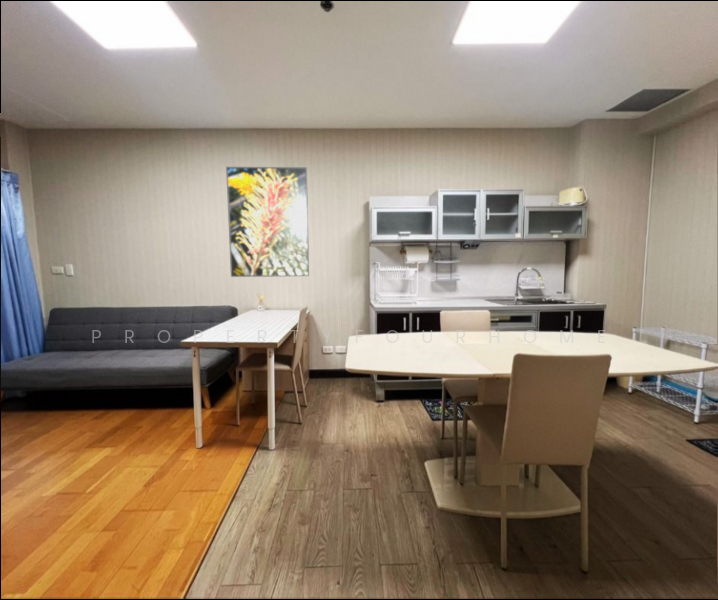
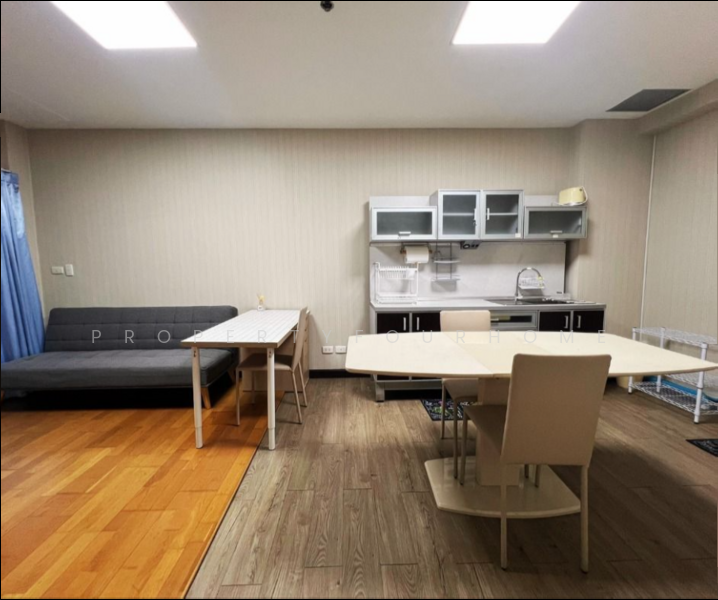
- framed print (268, 222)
